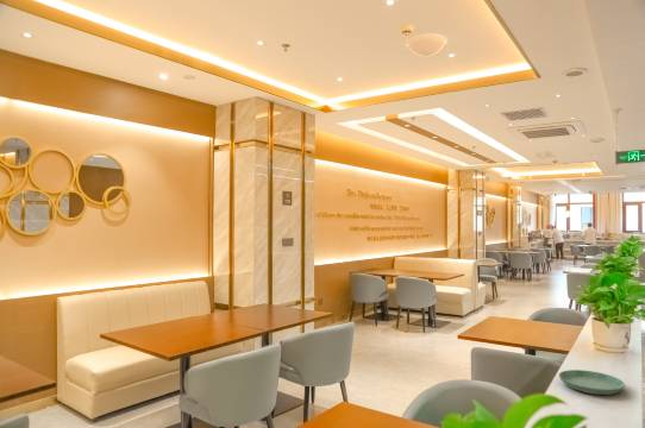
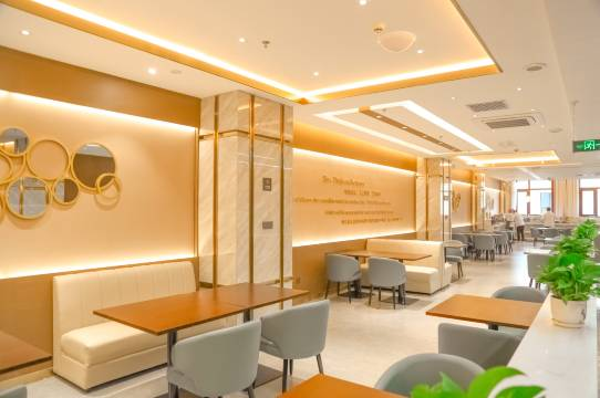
- saucer (590, 382)
